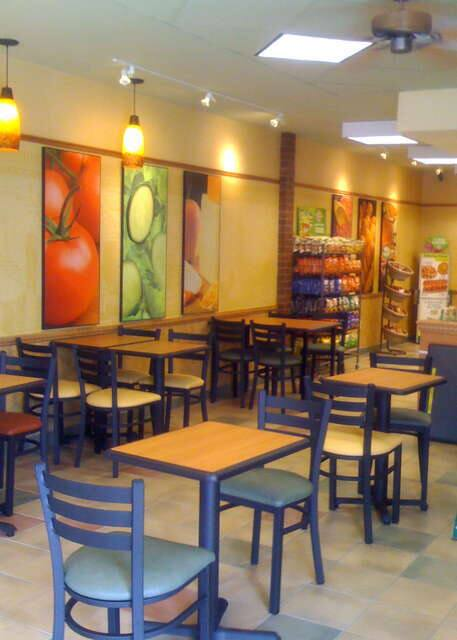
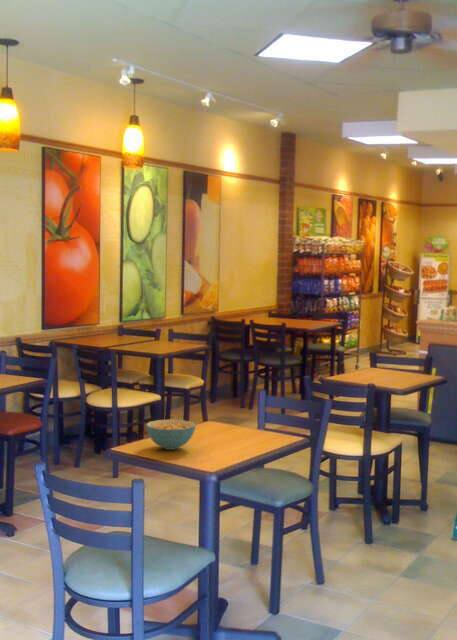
+ cereal bowl (170, 436)
